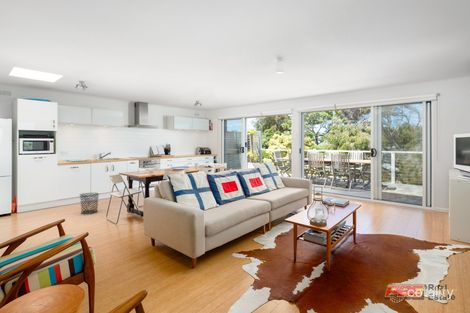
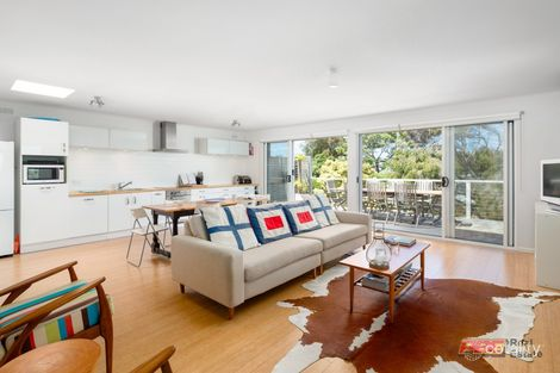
- waste bin (89, 203)
